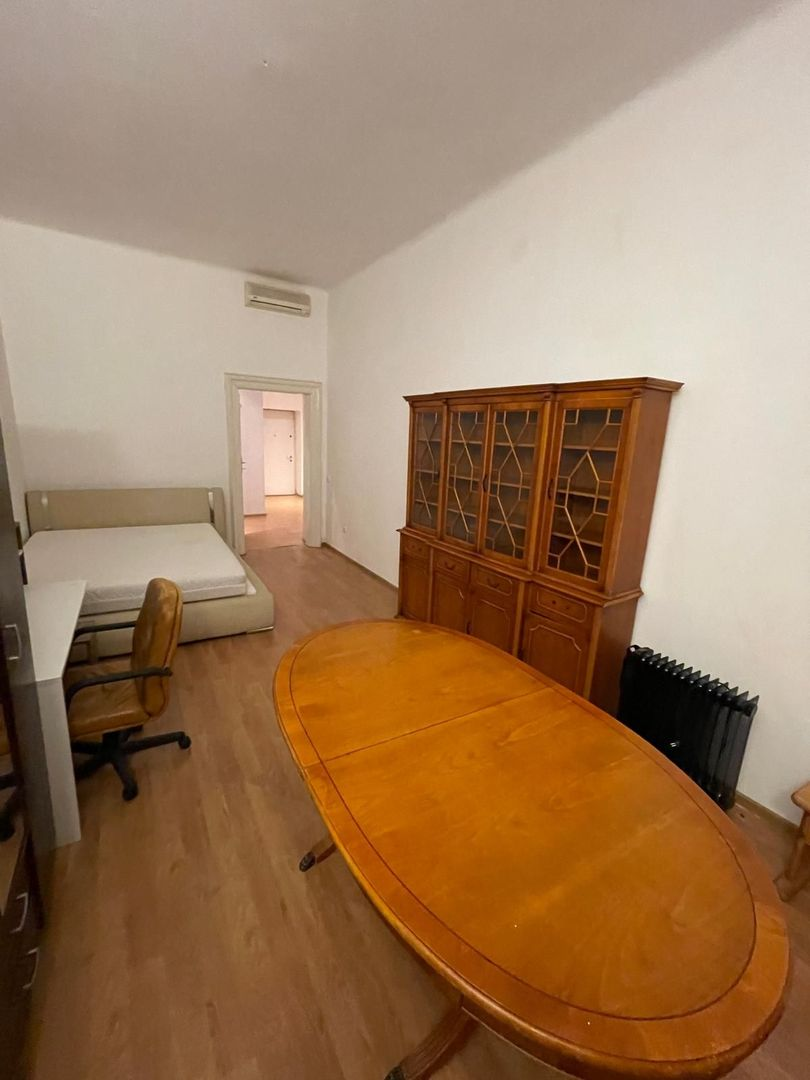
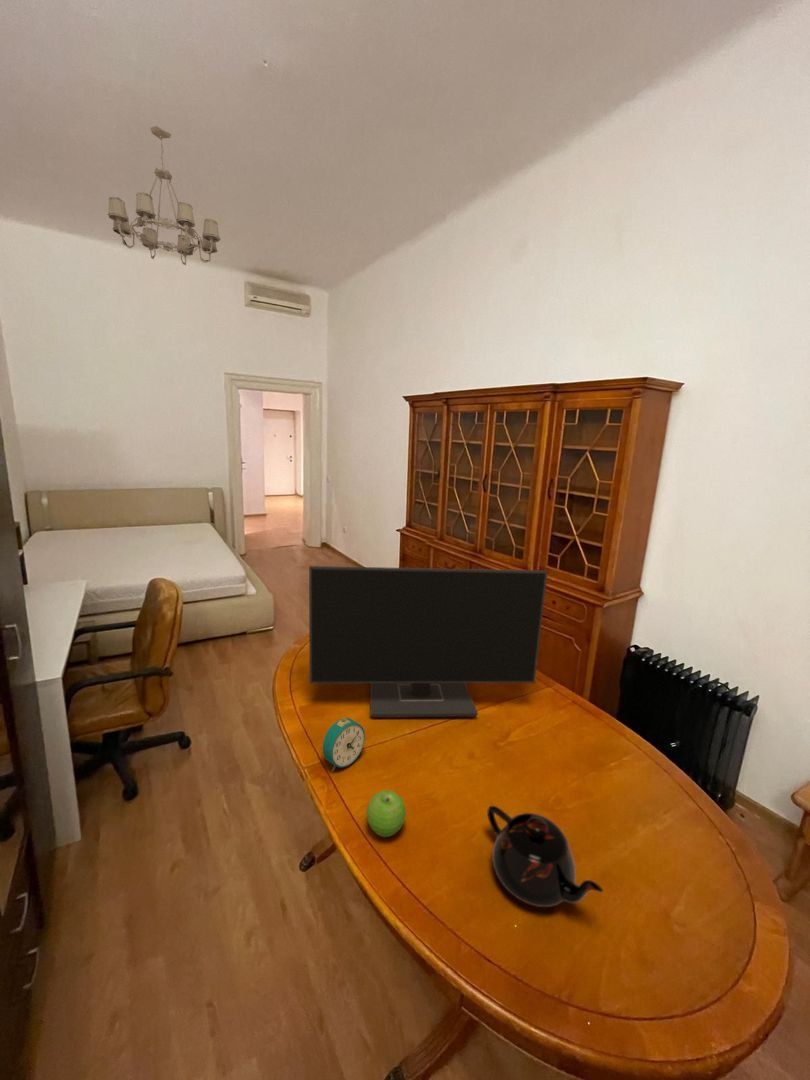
+ fruit (386, 814)
+ monitor (424, 633)
+ teapot (538, 853)
+ chandelier (160, 193)
+ alarm clock (341, 739)
